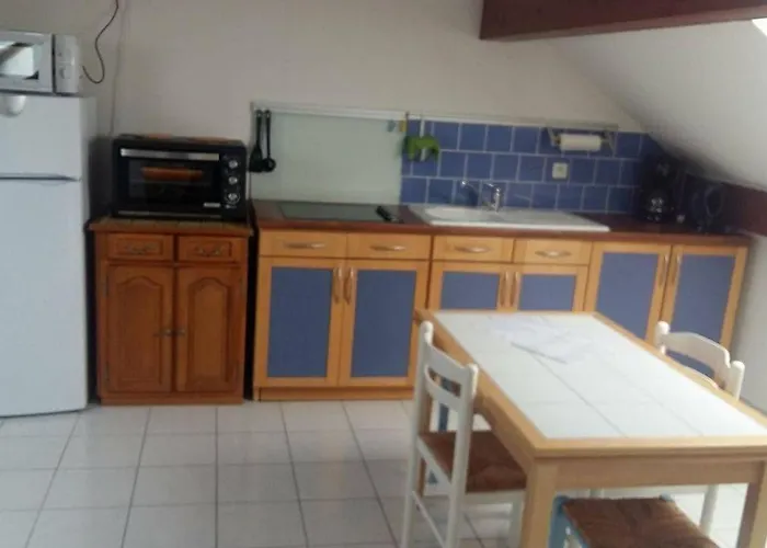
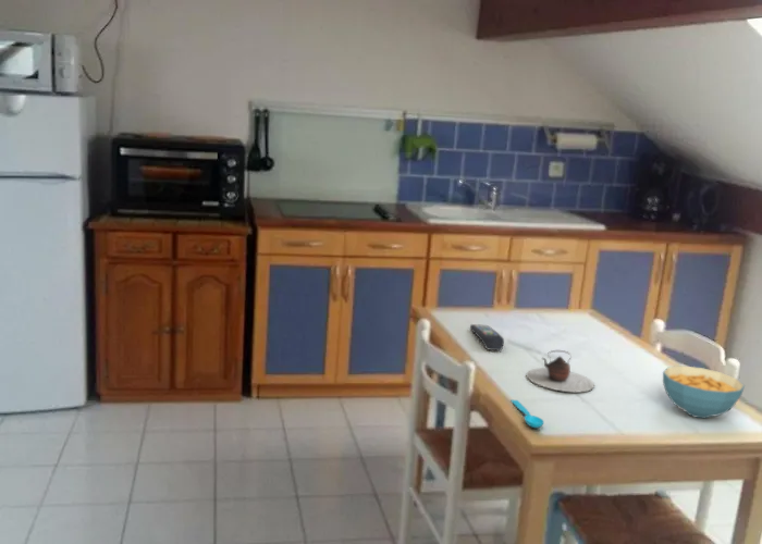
+ remote control (487, 334)
+ cereal bowl (700, 396)
+ spoon (525, 411)
+ teapot (562, 364)
